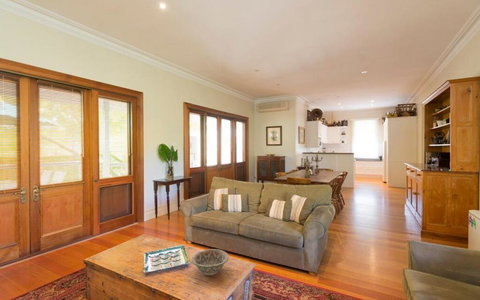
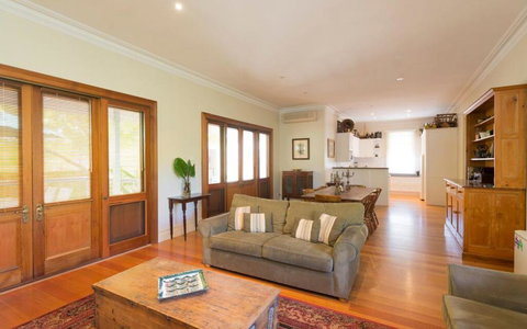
- decorative bowl (210, 264)
